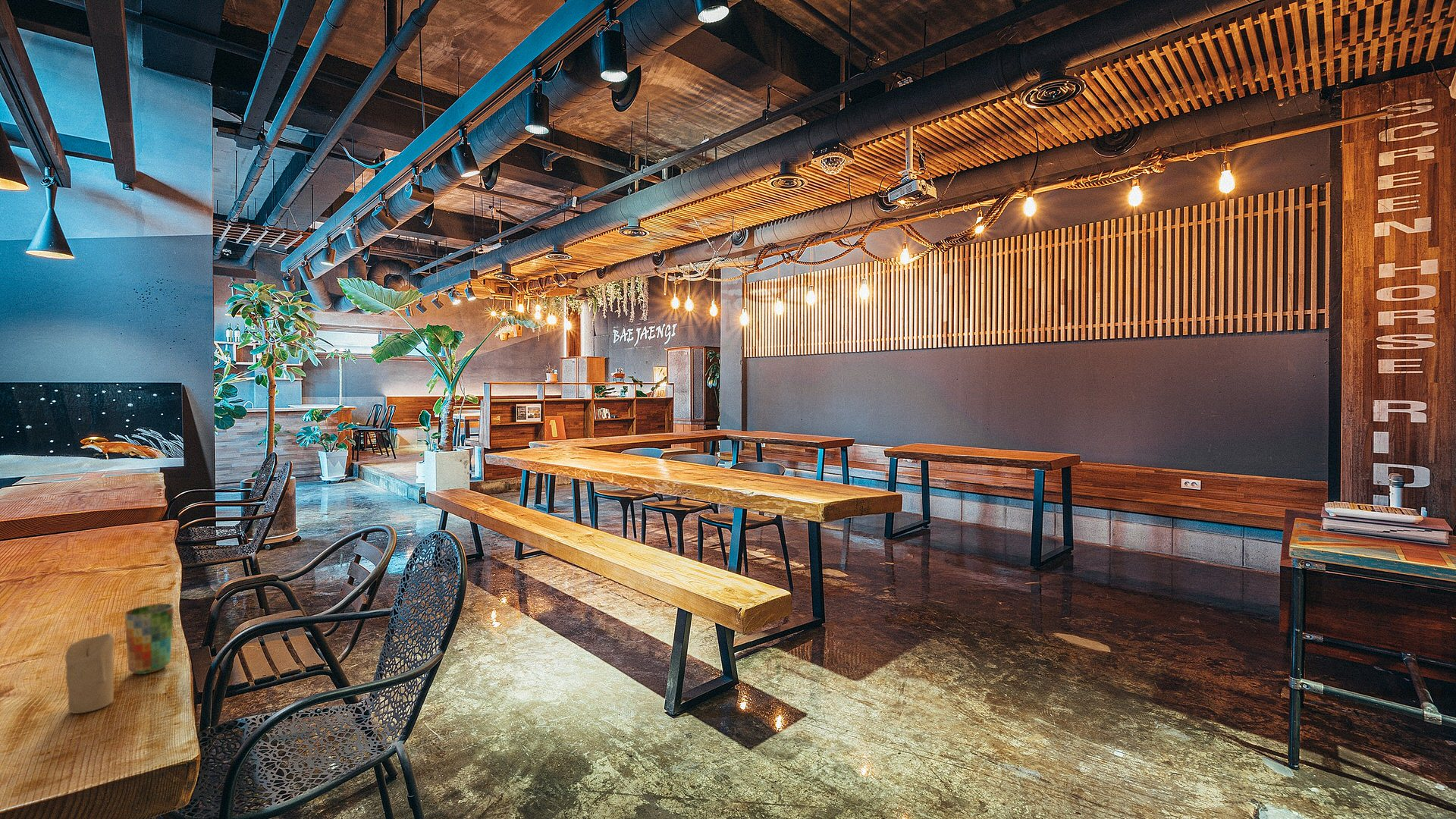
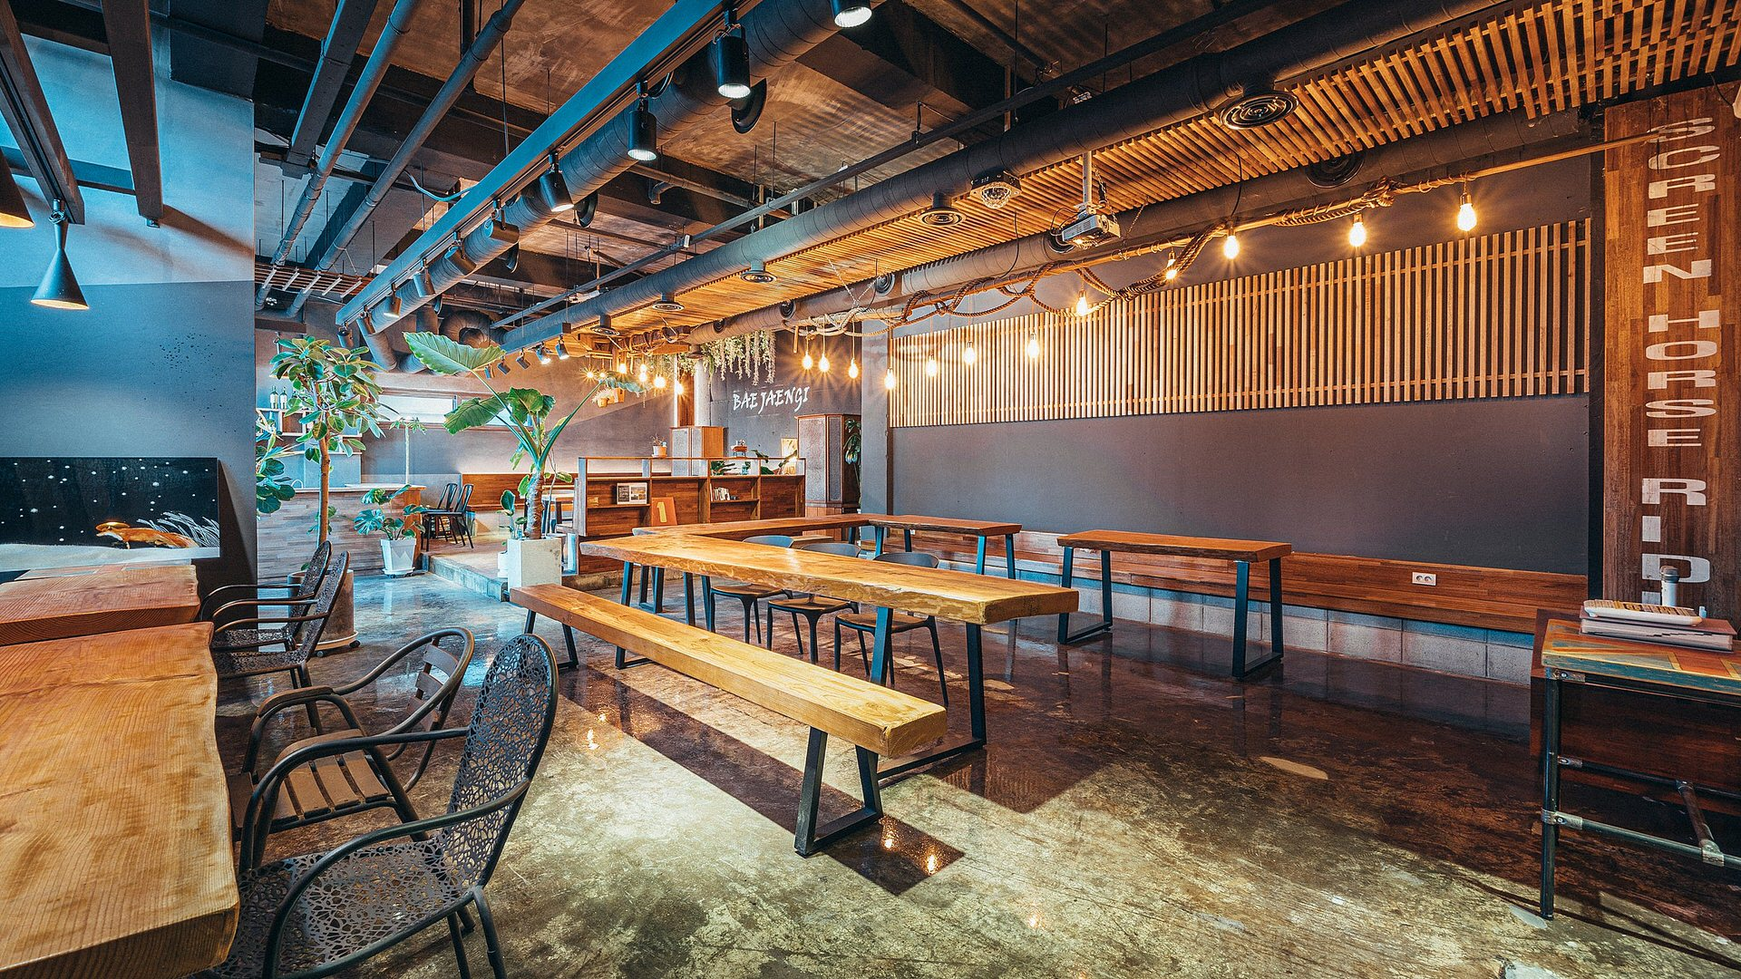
- cup (149, 639)
- candle (89, 673)
